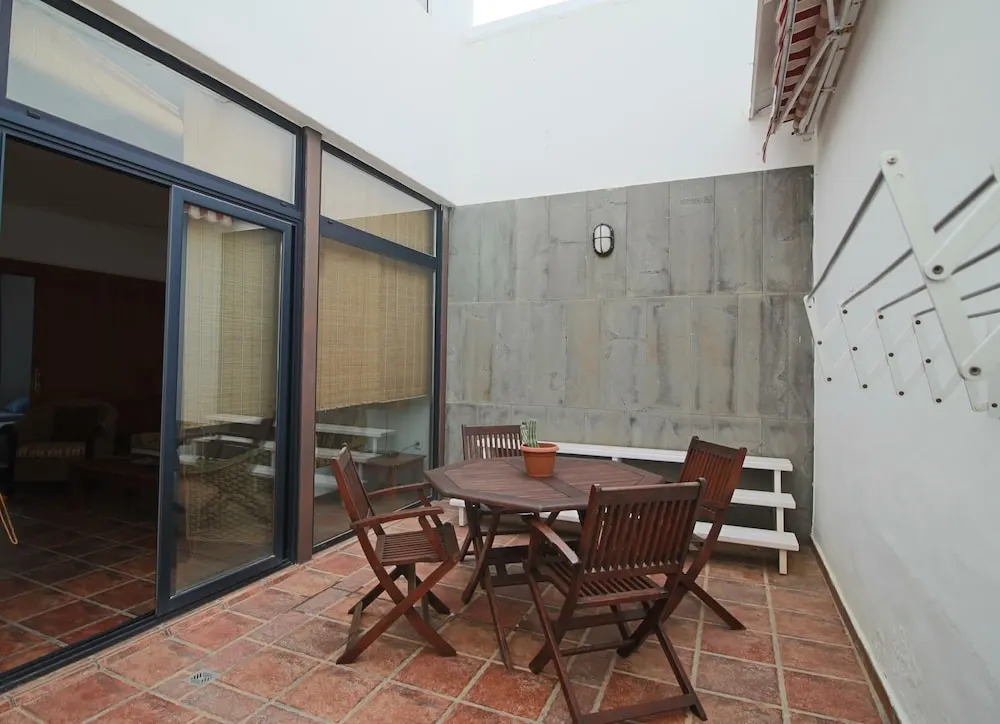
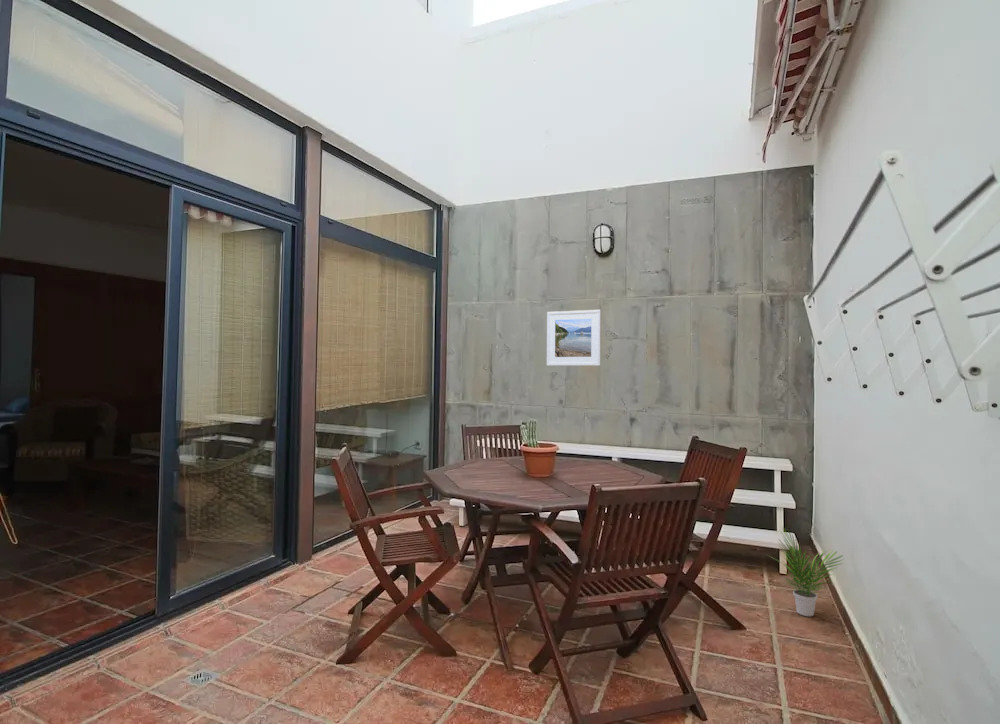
+ potted plant (803, 573)
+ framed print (573, 338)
